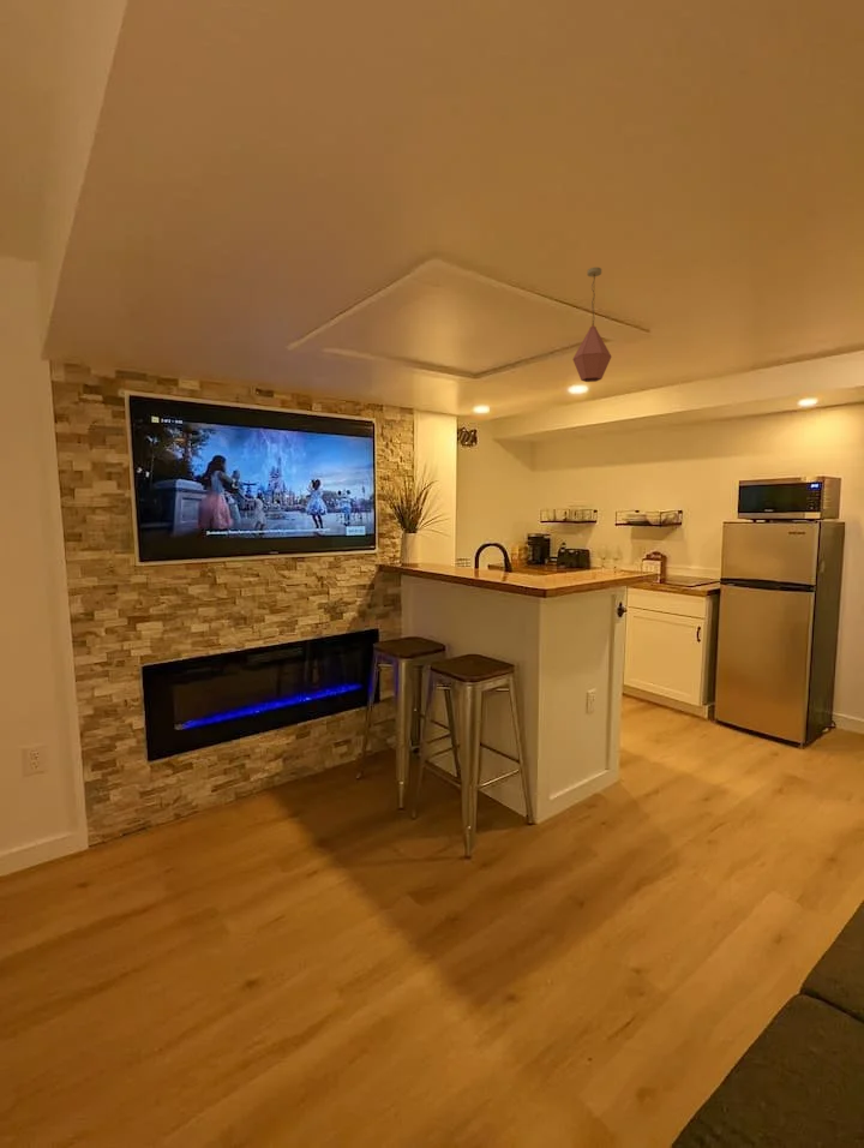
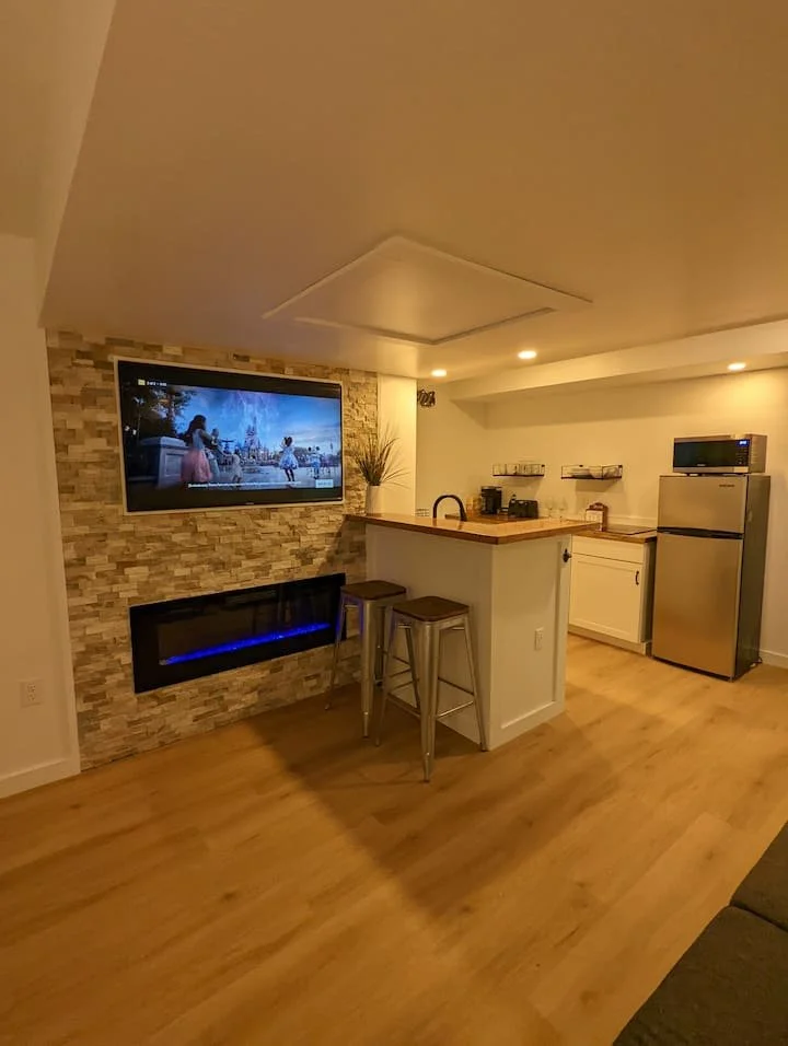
- pendant light (593, 325)
